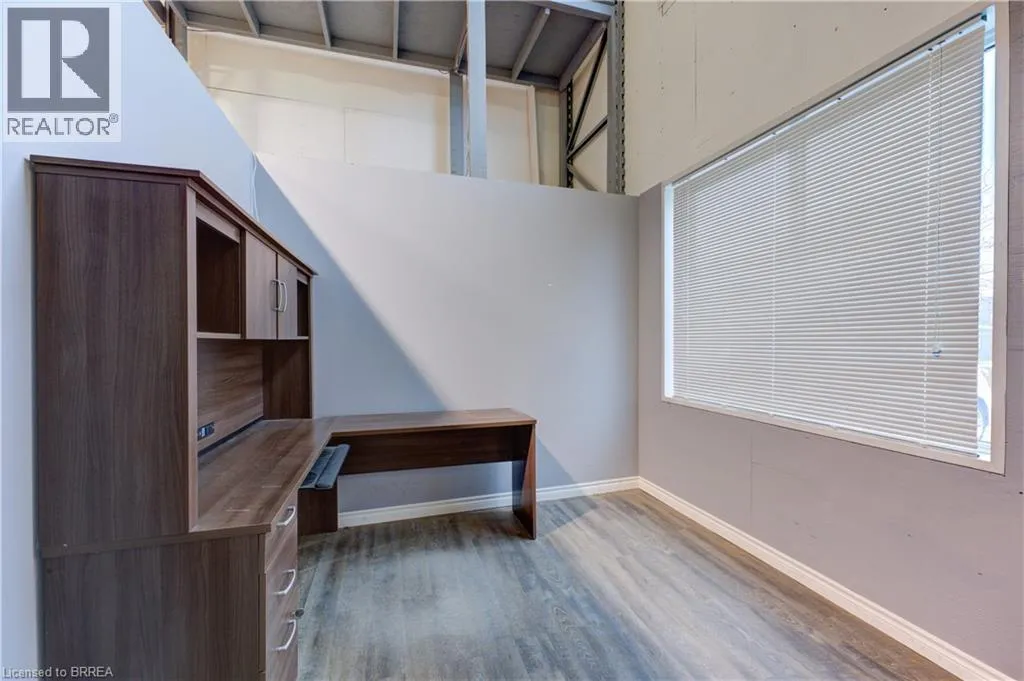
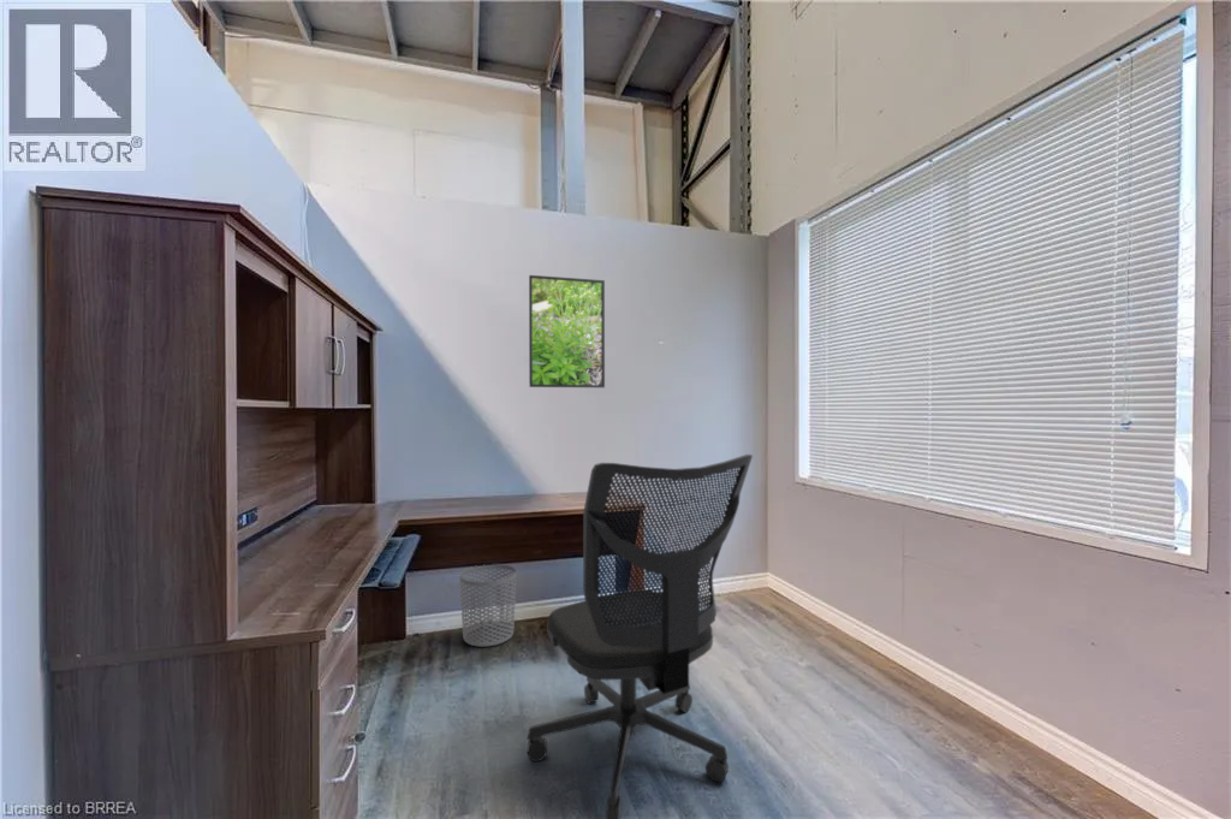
+ office chair (630, 600)
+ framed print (567, 332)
+ waste bin (488, 604)
